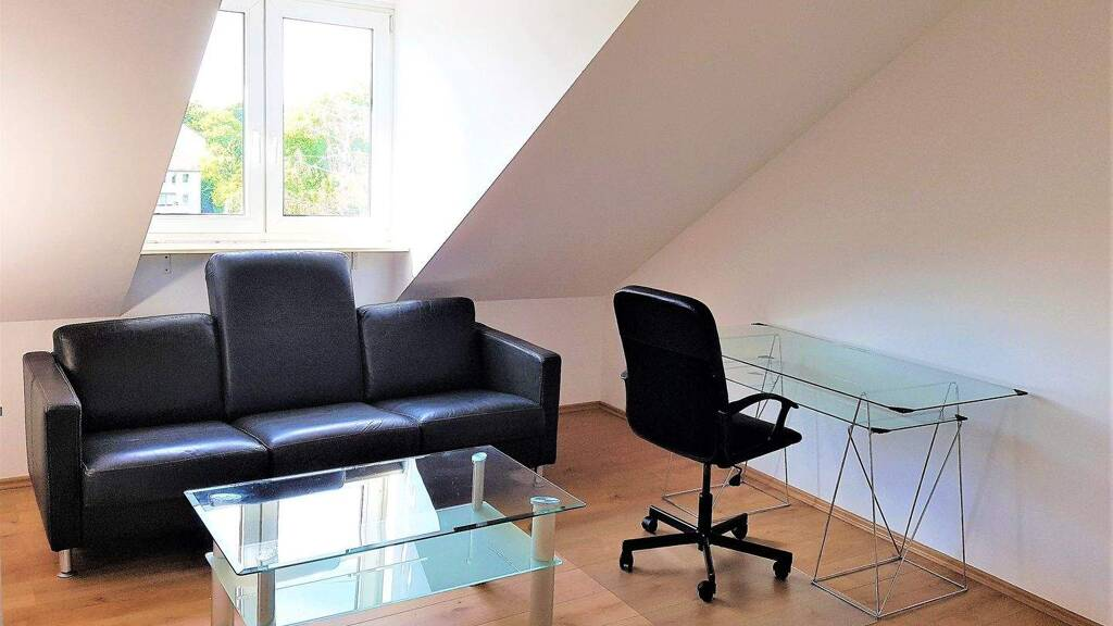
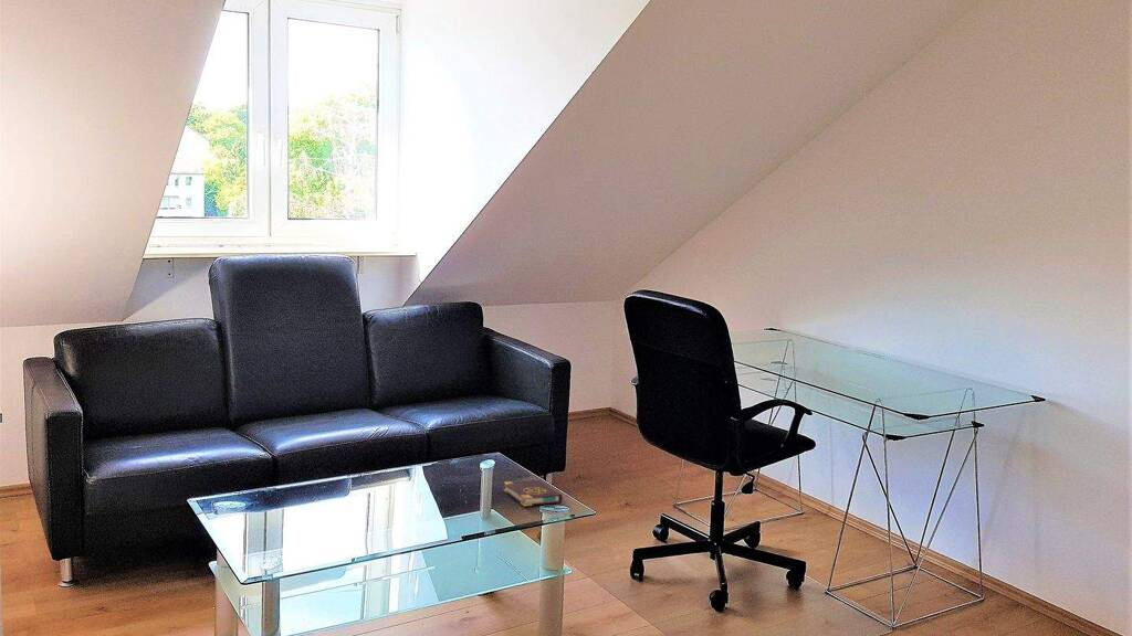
+ book (532, 491)
